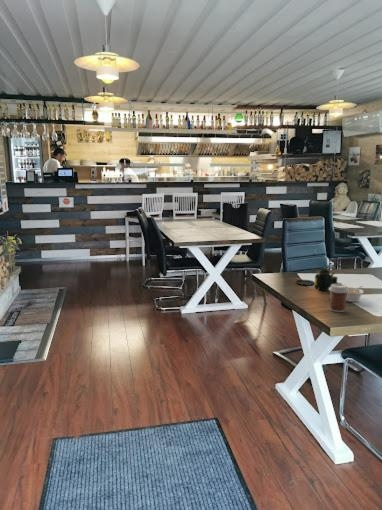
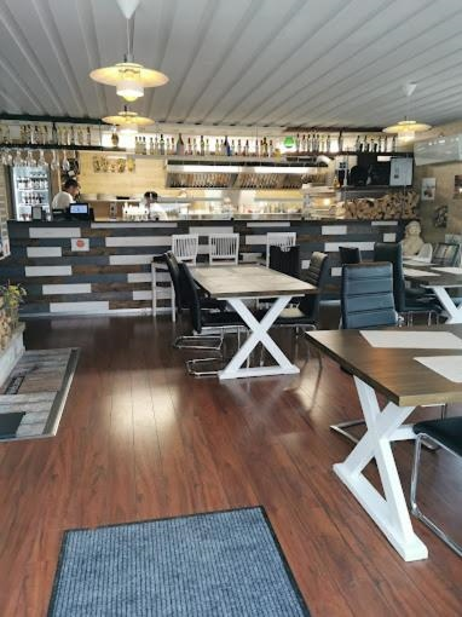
- coffee cup (338, 297)
- teapot (320, 274)
- legume (350, 293)
